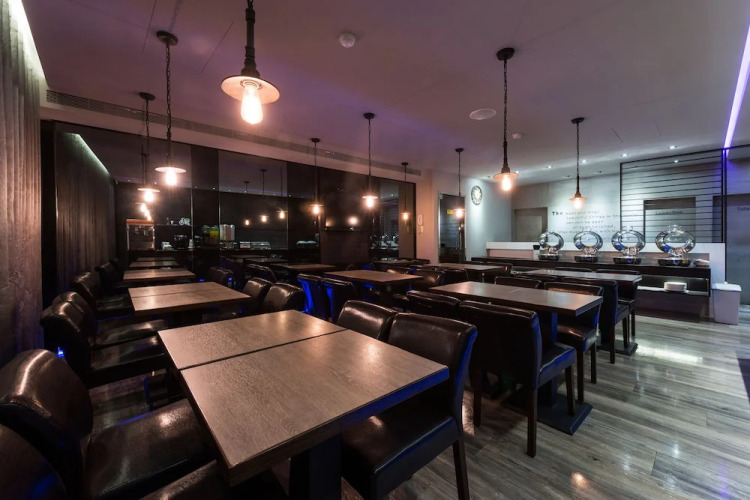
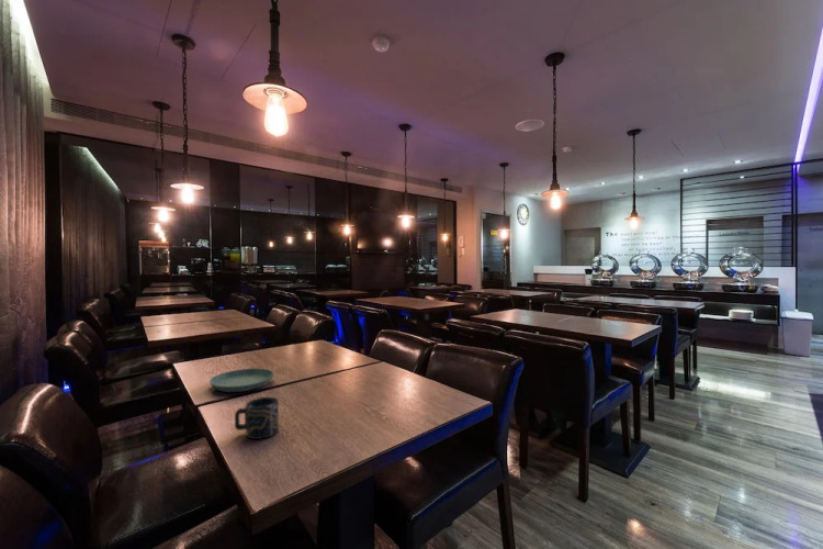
+ saucer (243, 380)
+ cup (257, 417)
